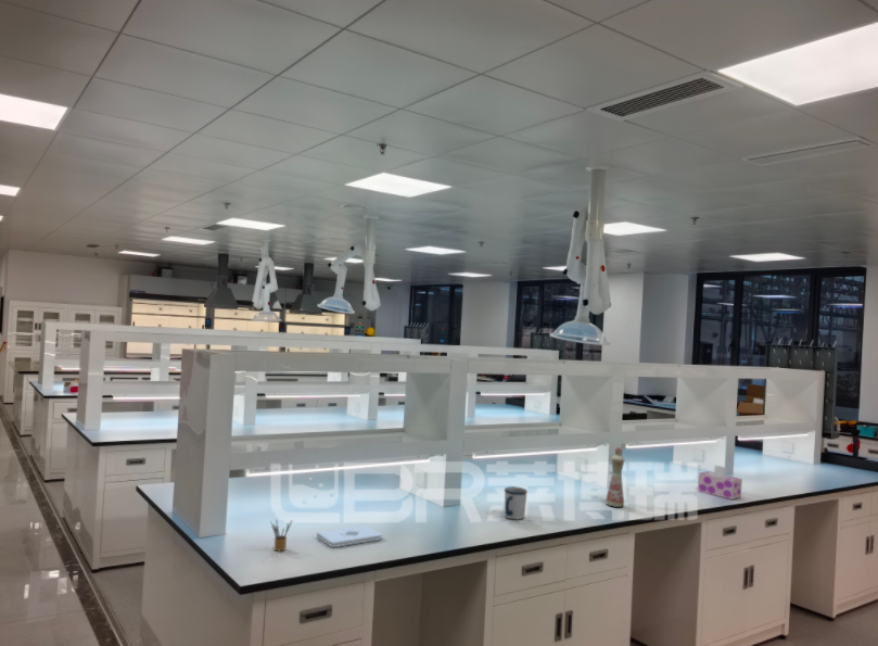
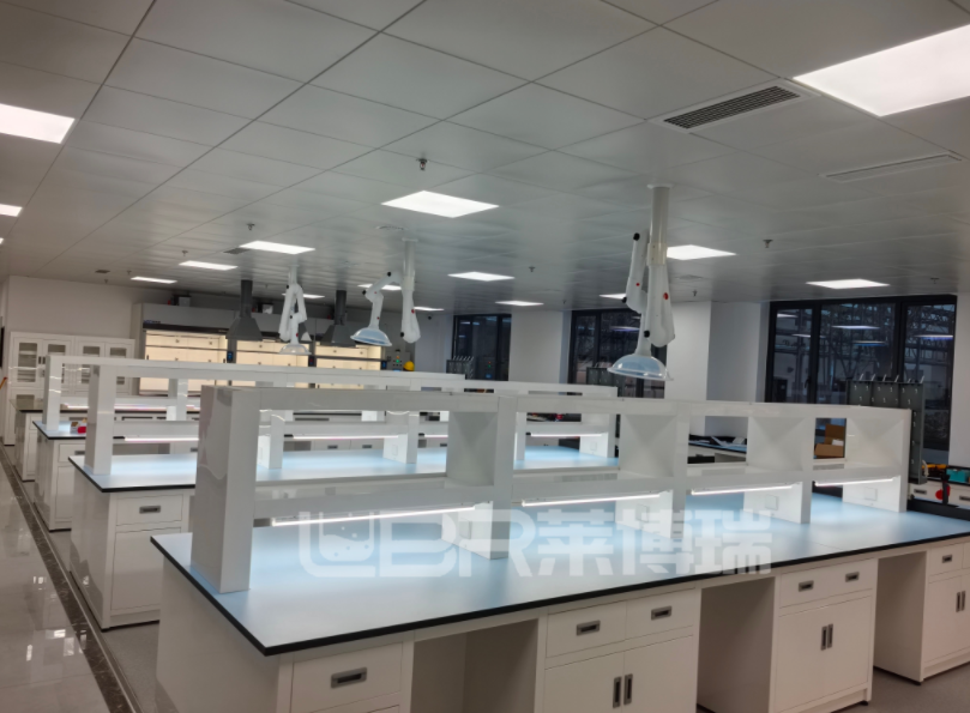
- pencil box (282, 534)
- mug (513, 503)
- tissue box (720, 480)
- bottle (616, 476)
- notepad (349, 535)
